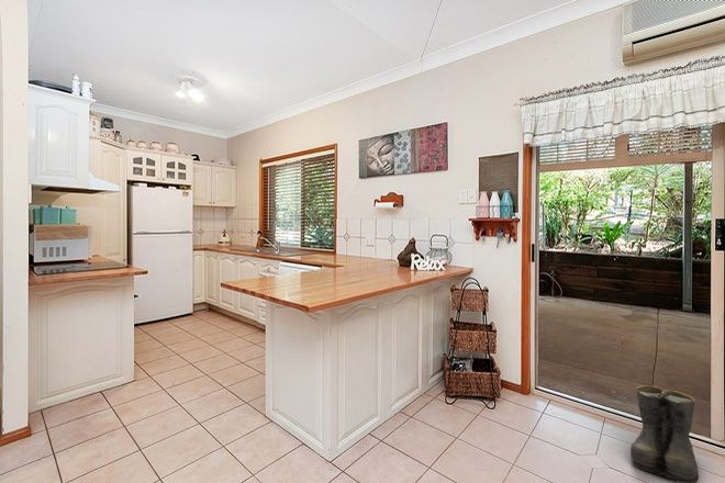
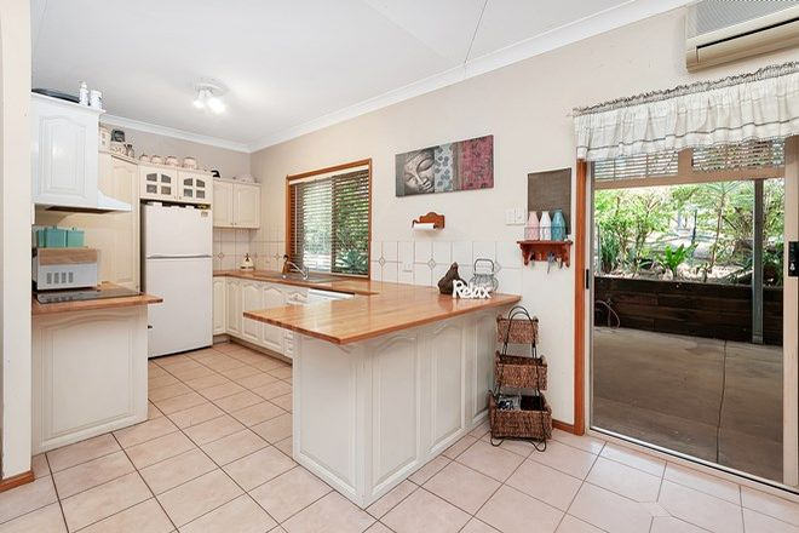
- boots (662, 428)
